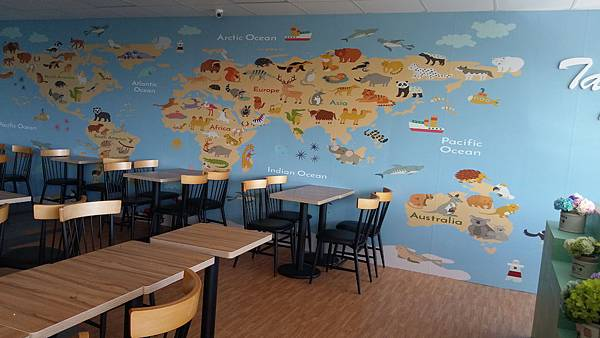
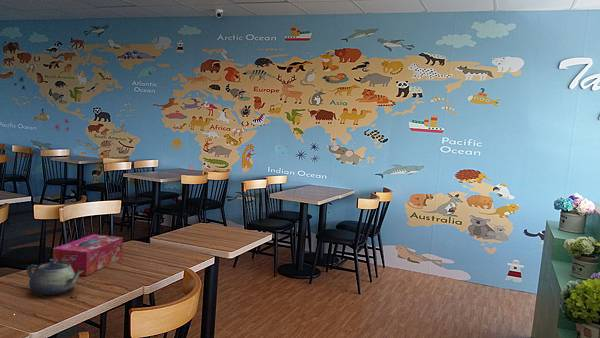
+ tissue box (89, 253)
+ teapot (55, 275)
